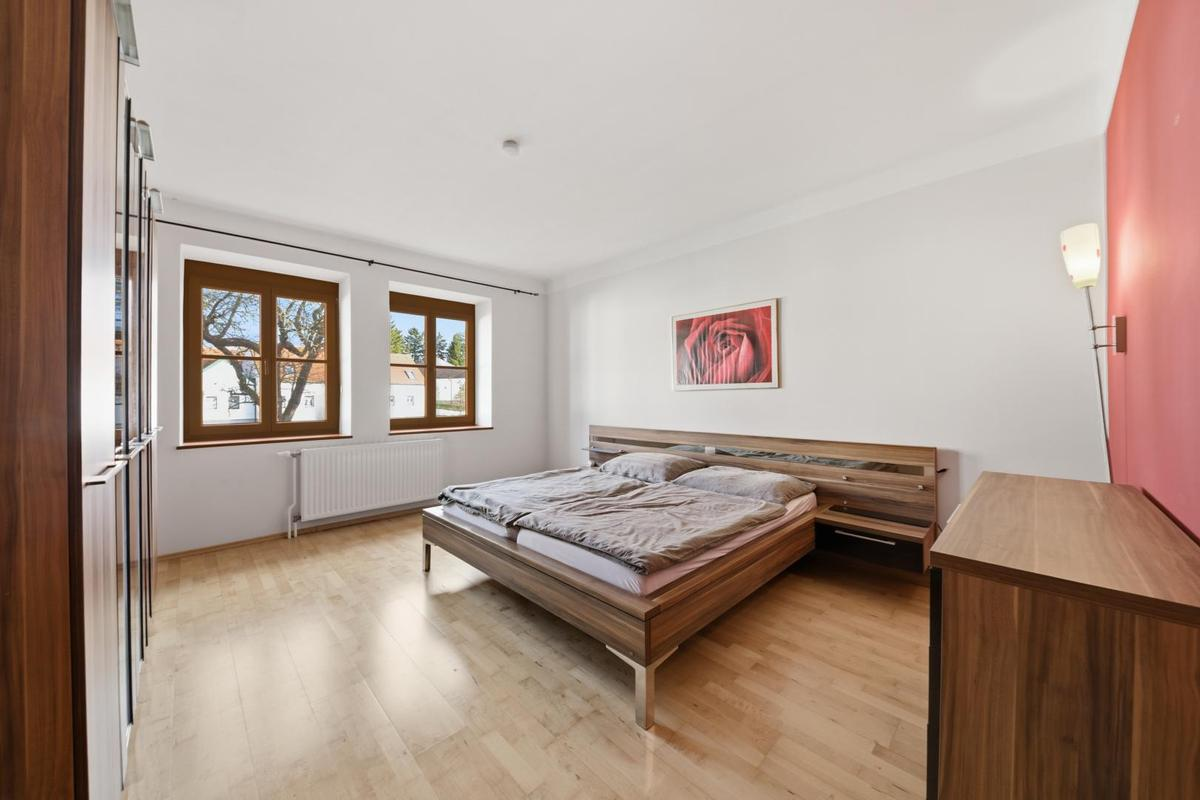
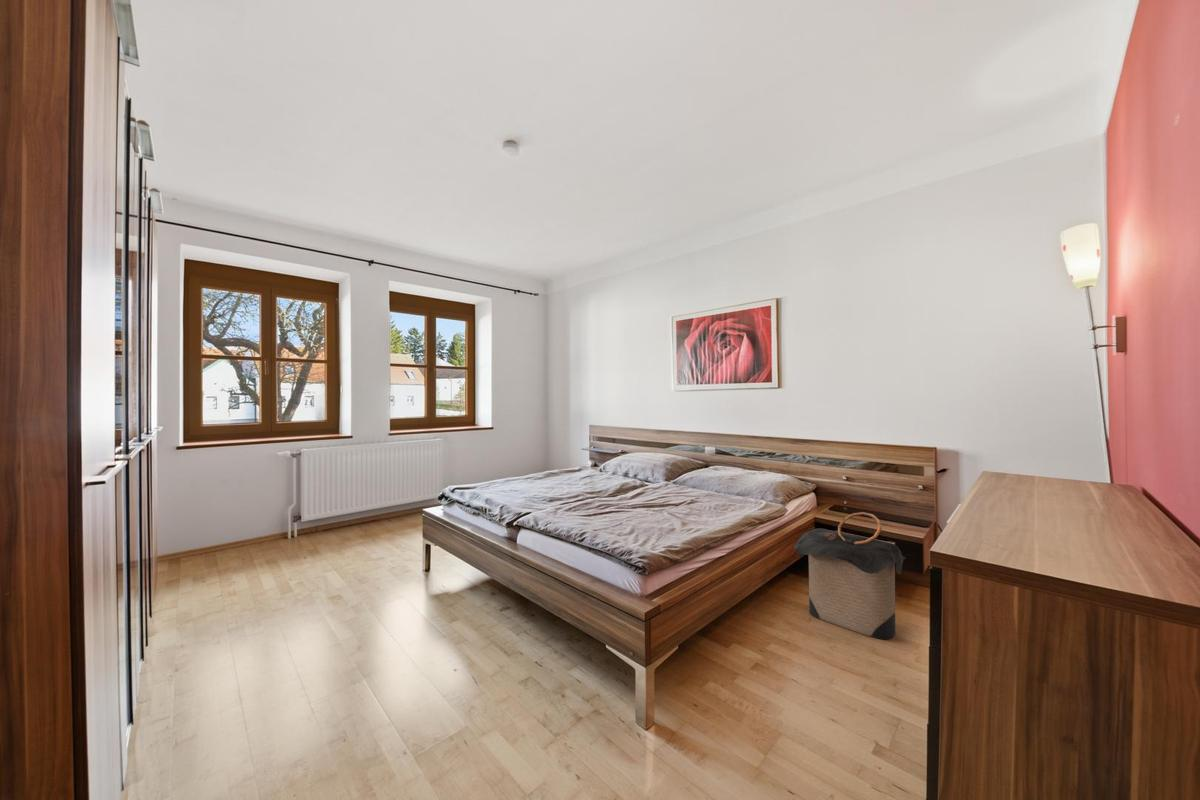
+ laundry hamper (846, 567)
